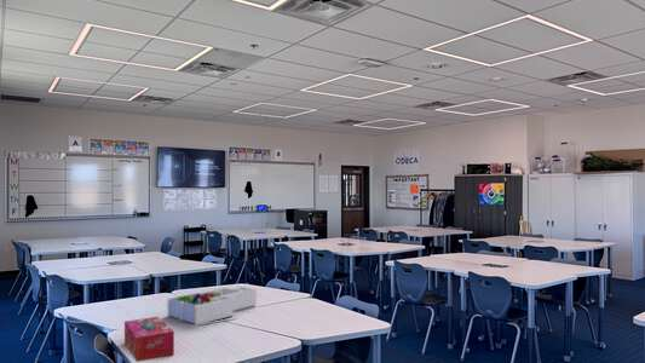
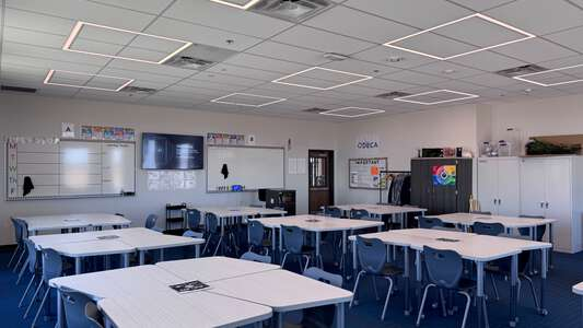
- desk organizer (218, 302)
- tissue box (148, 336)
